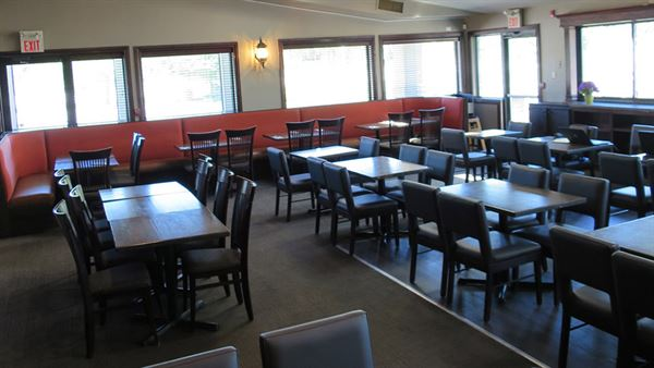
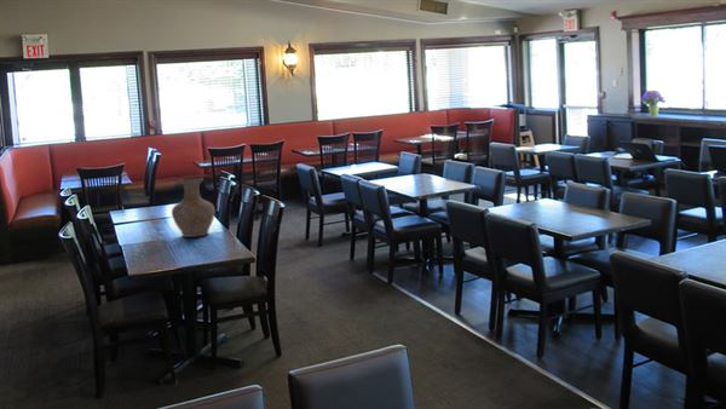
+ vase (192, 207)
